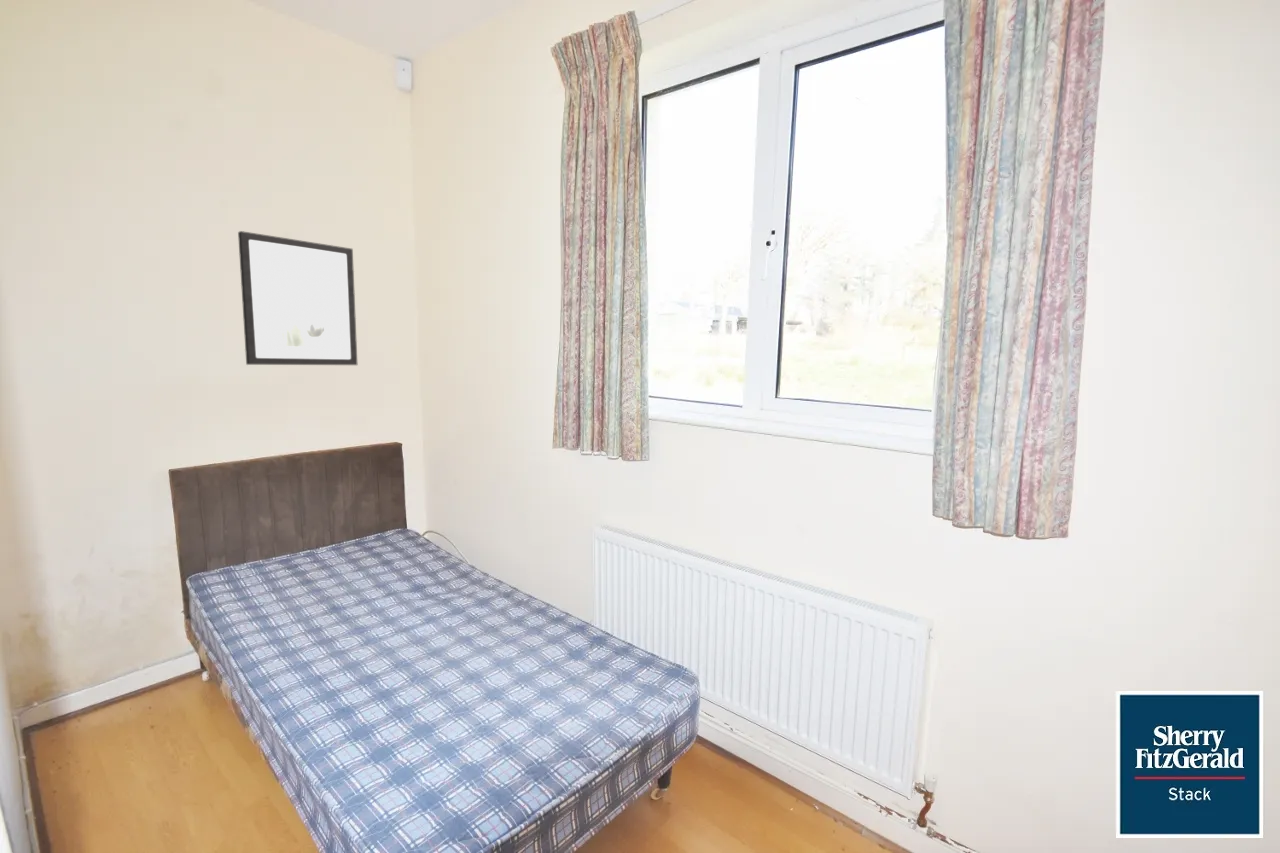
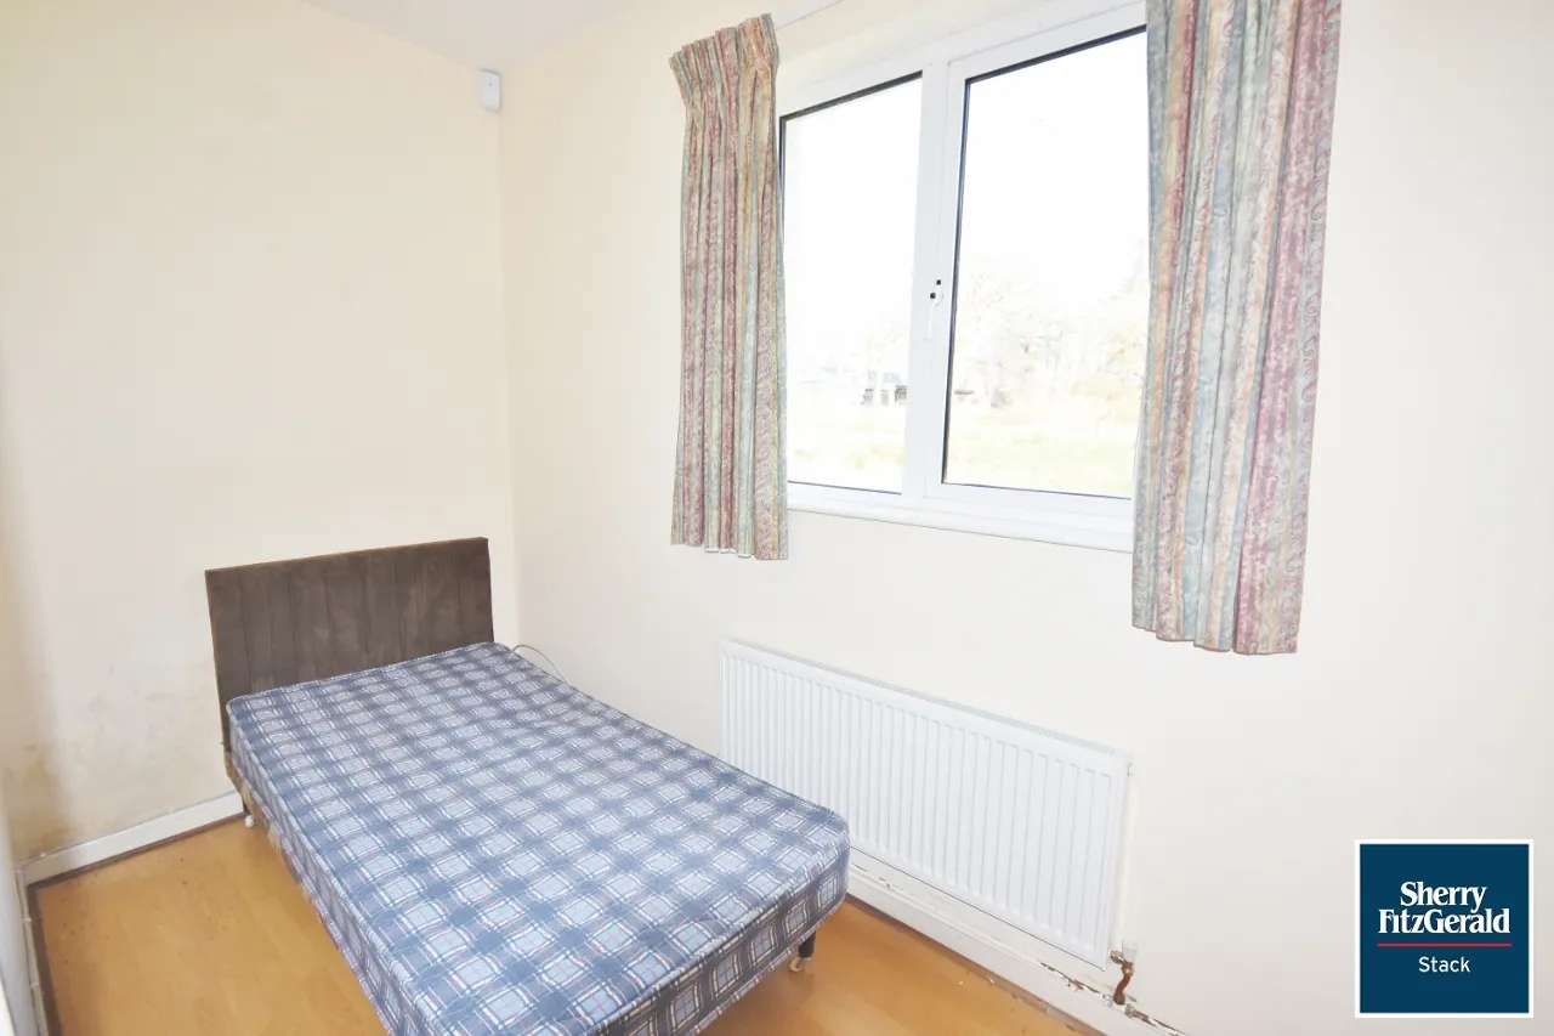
- wall art (302, 303)
